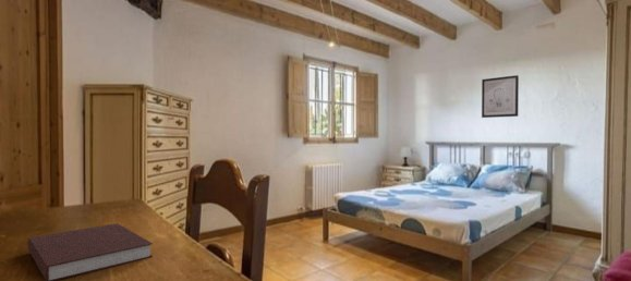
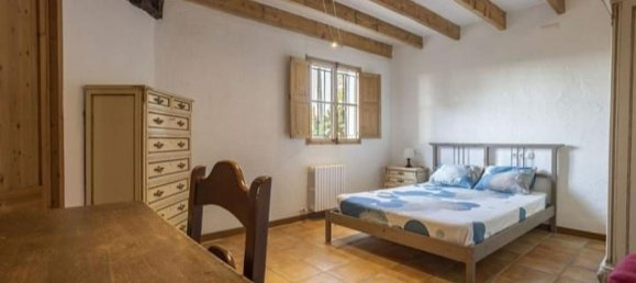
- notebook (88, 246)
- wall art (499, 97)
